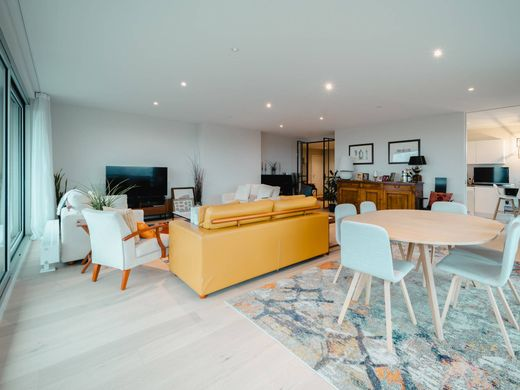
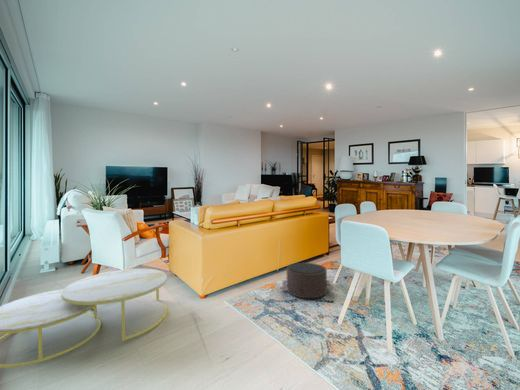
+ coffee table (89, 306)
+ pouf (306, 280)
